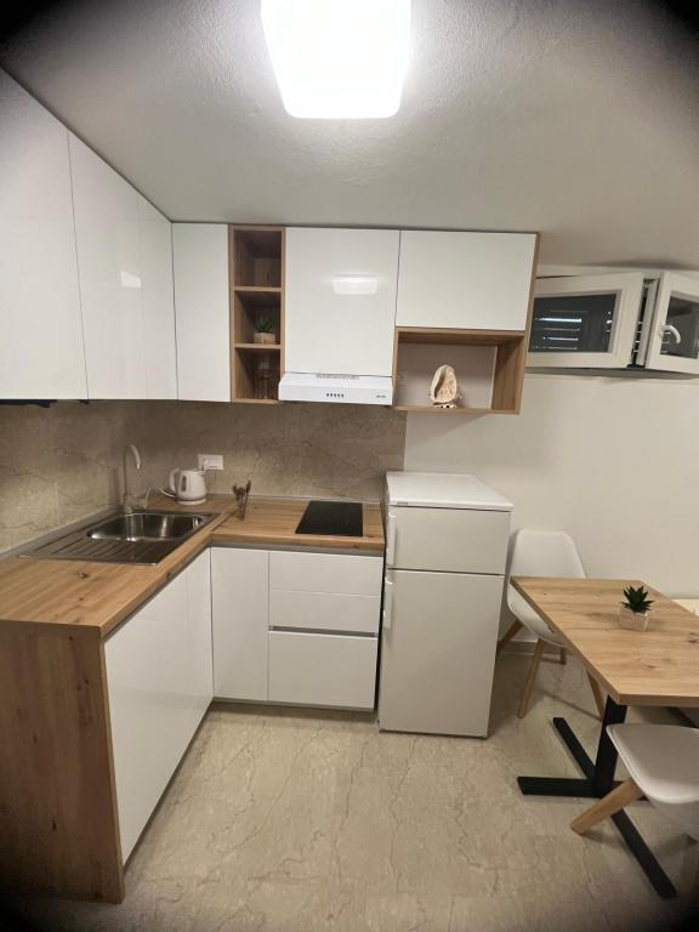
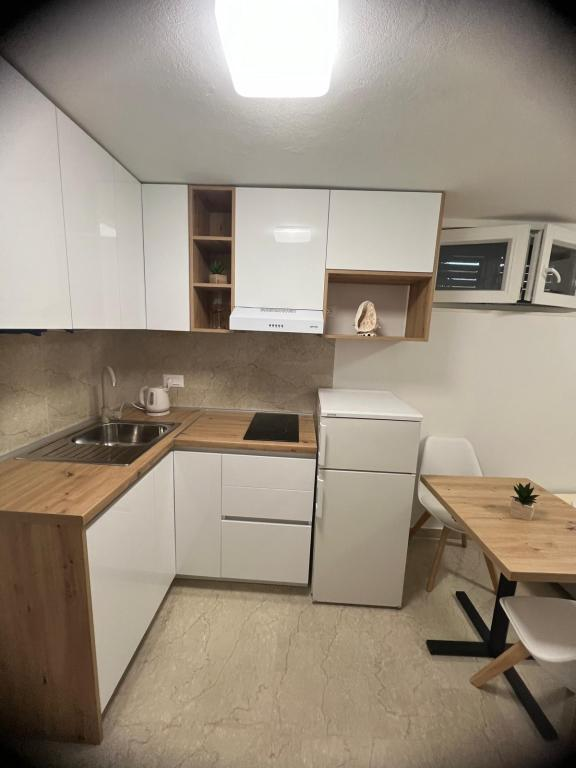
- utensil holder (241, 500)
